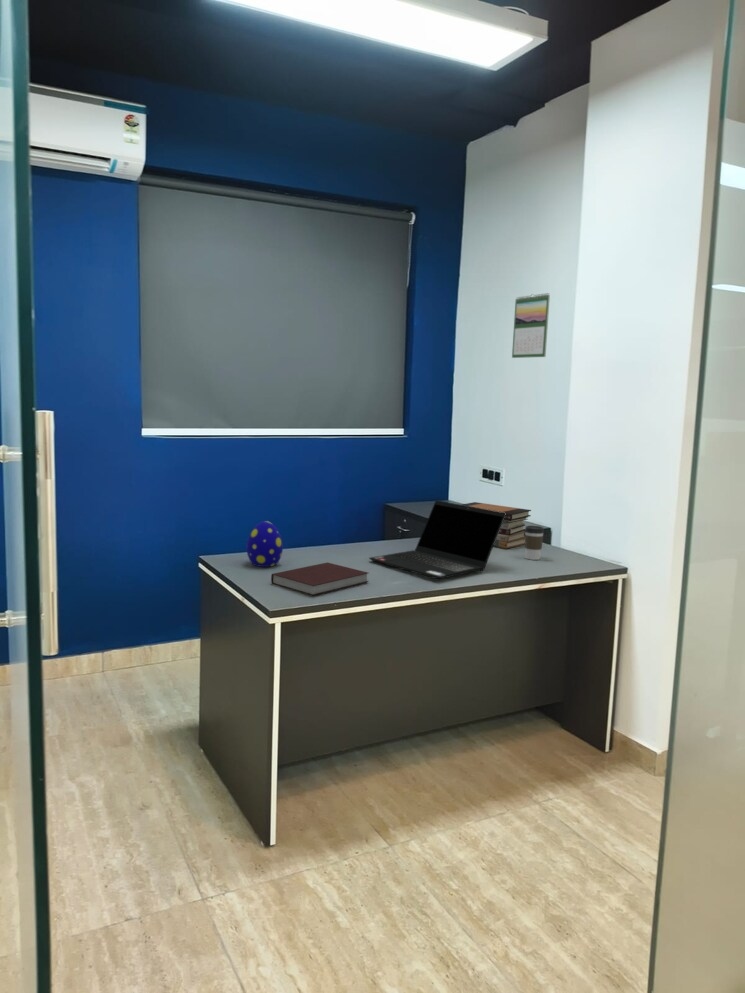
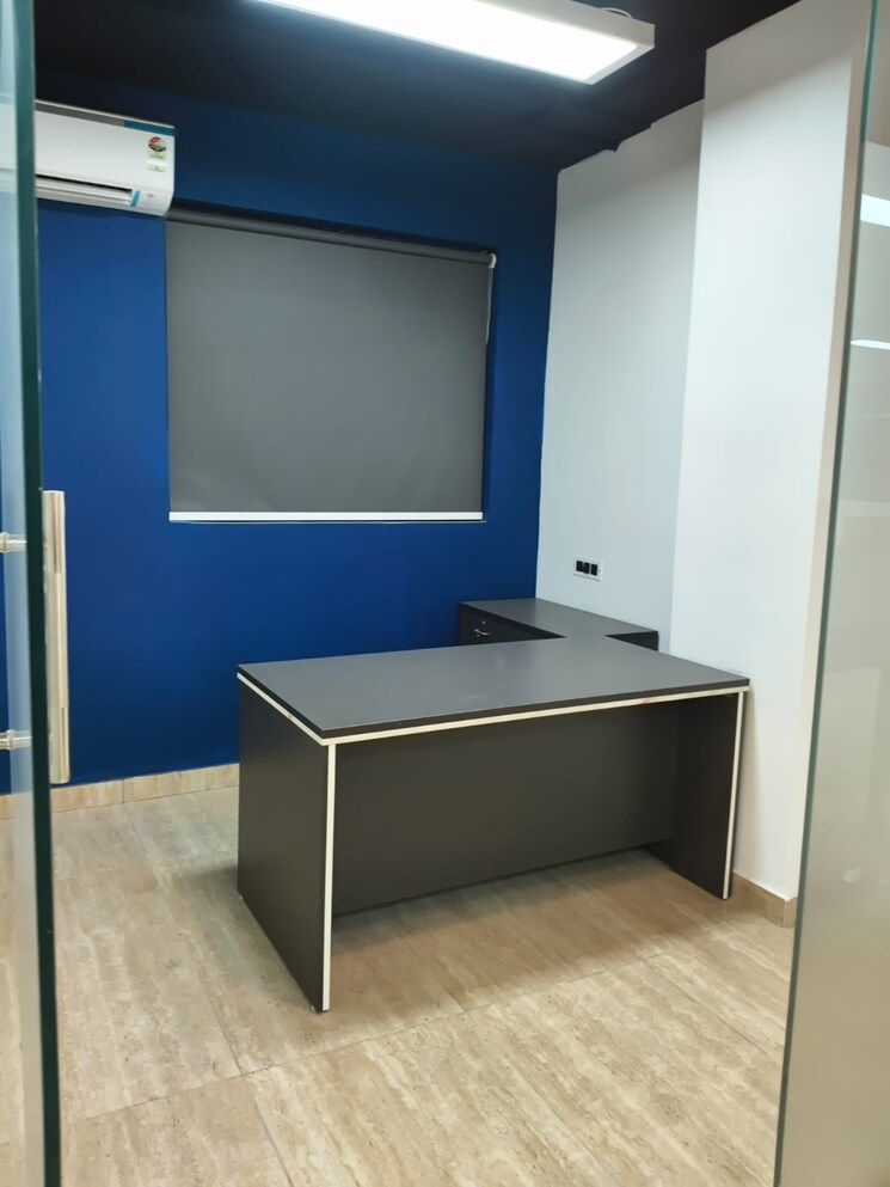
- notebook (320, 577)
- calendar (530, 325)
- decorative egg (264, 542)
- coffee cup (533, 542)
- laptop computer (436, 537)
- book stack (500, 528)
